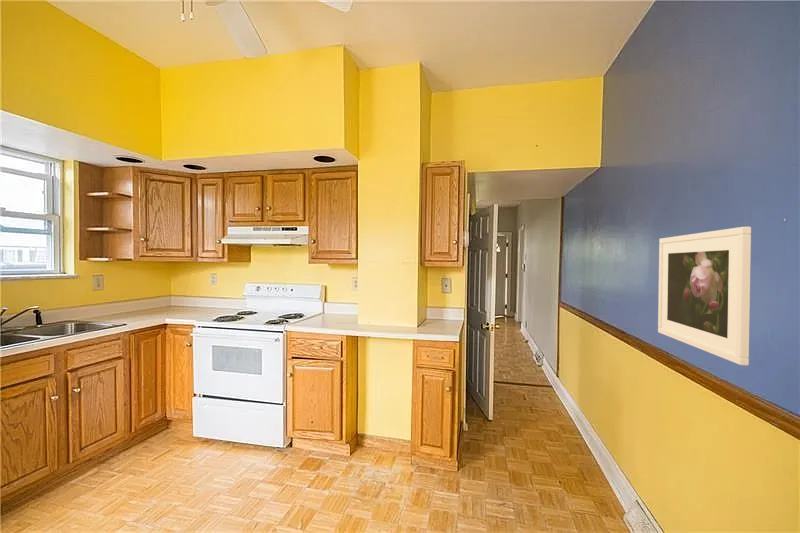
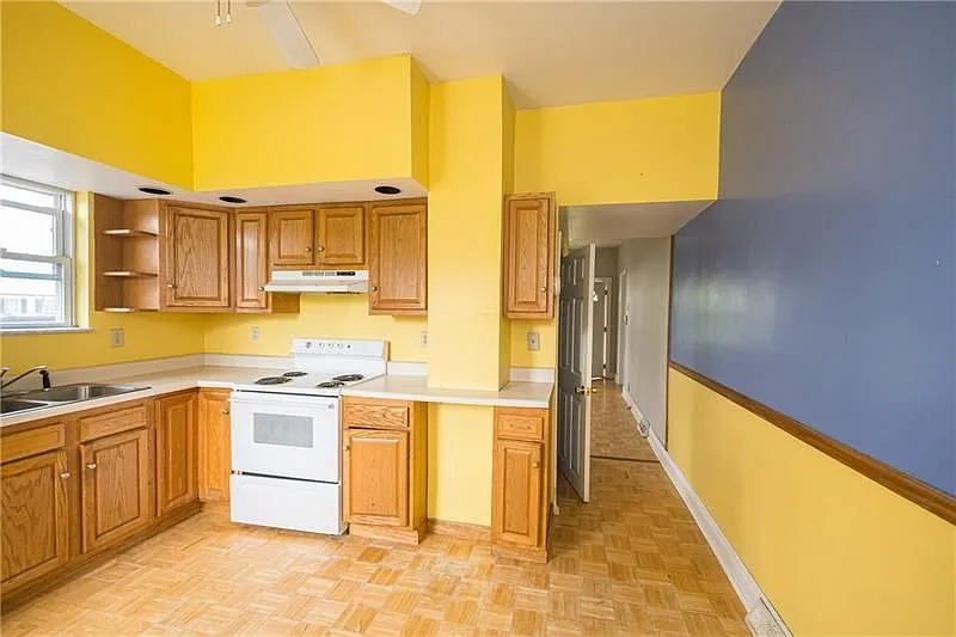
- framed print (695, 289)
